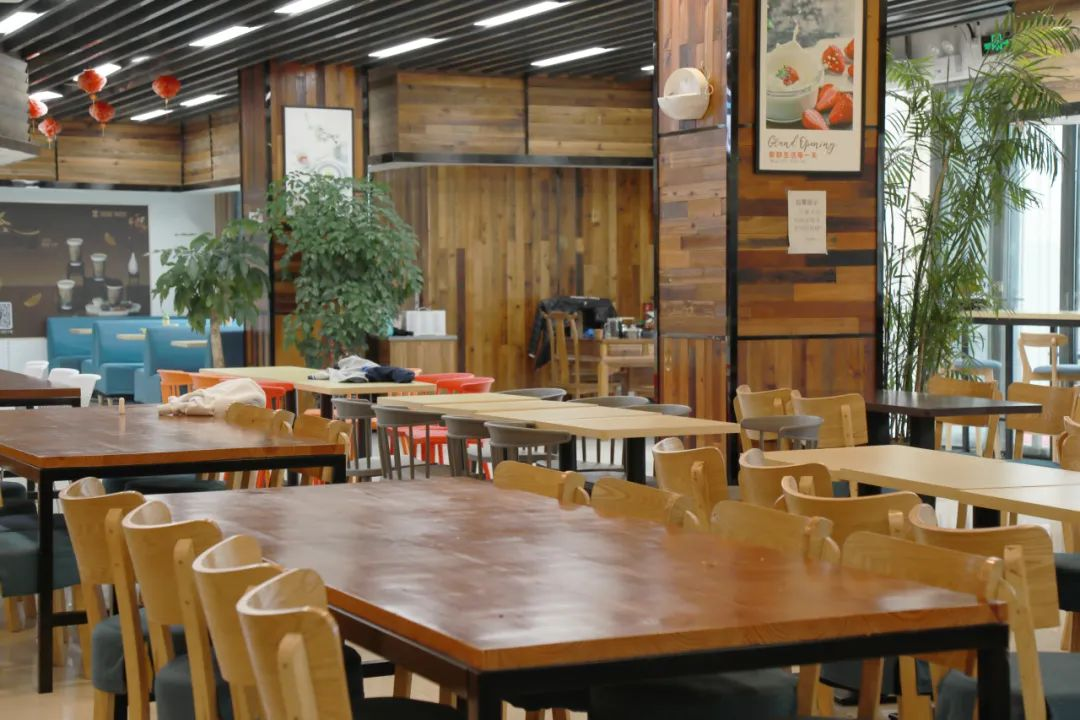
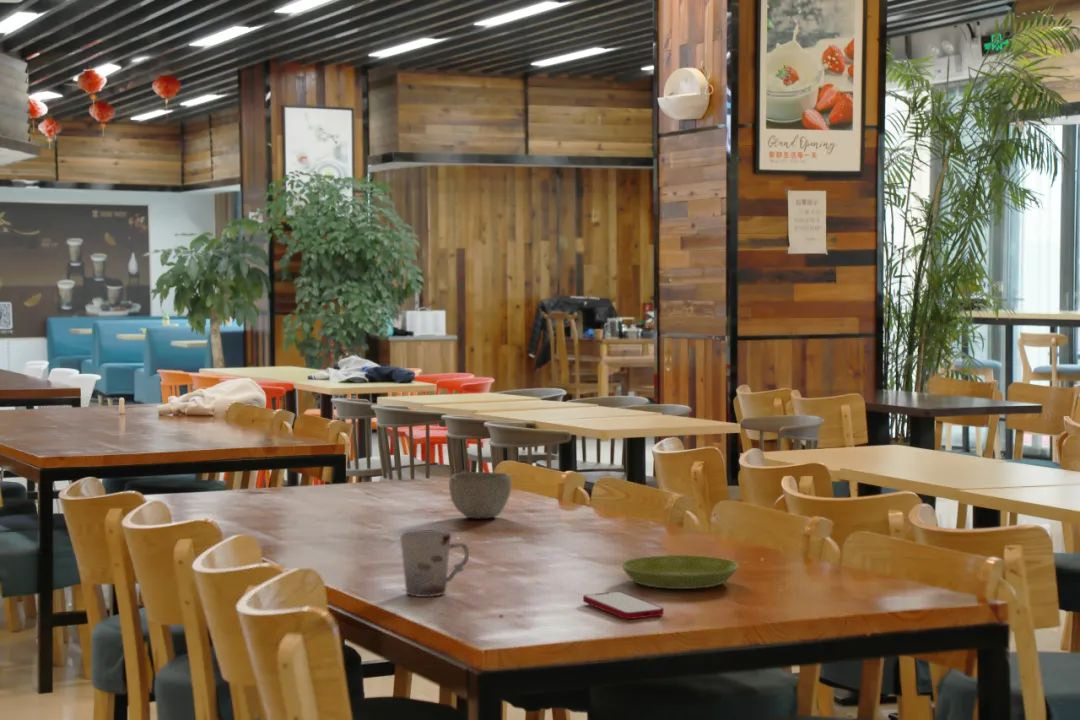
+ cup (435, 562)
+ saucer (679, 572)
+ smartphone (622, 604)
+ bowl (480, 495)
